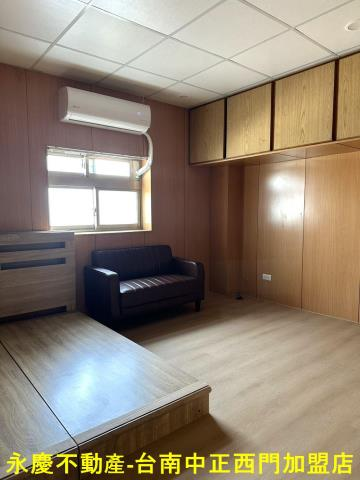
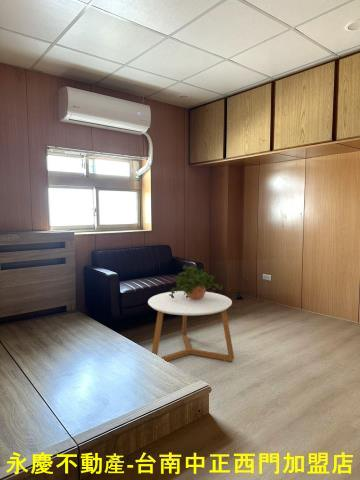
+ coffee table (186, 326)
+ potted plant (194, 282)
